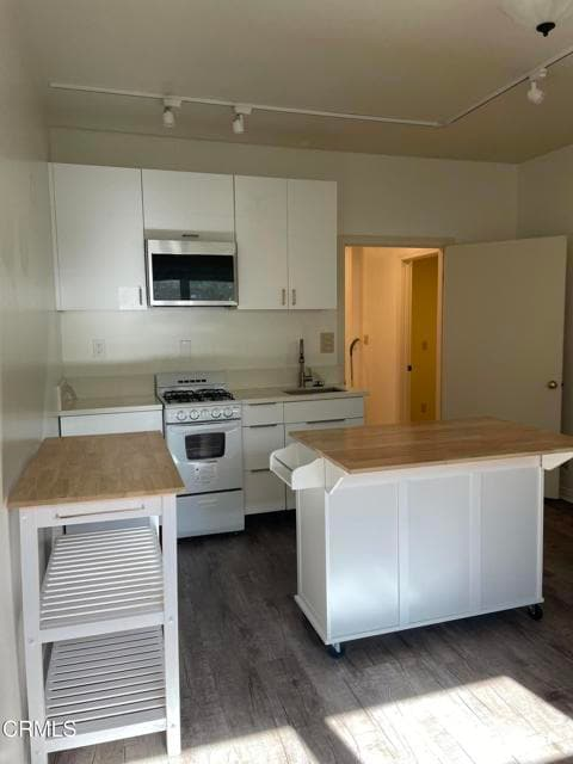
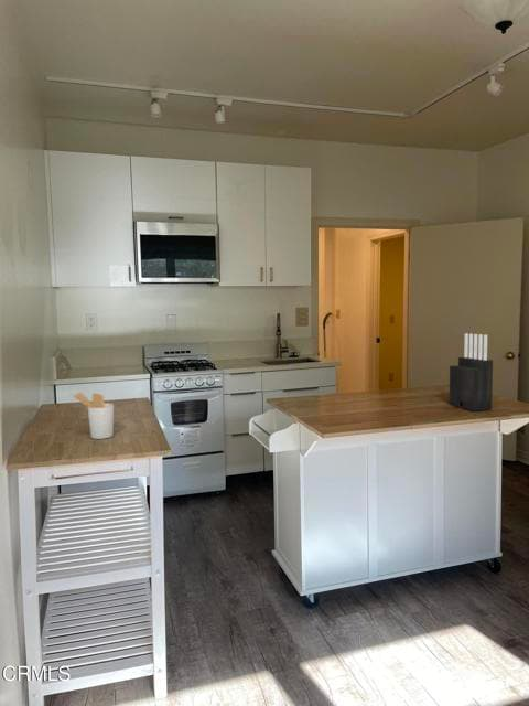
+ utensil holder (94, 414)
+ knife block (468, 371)
